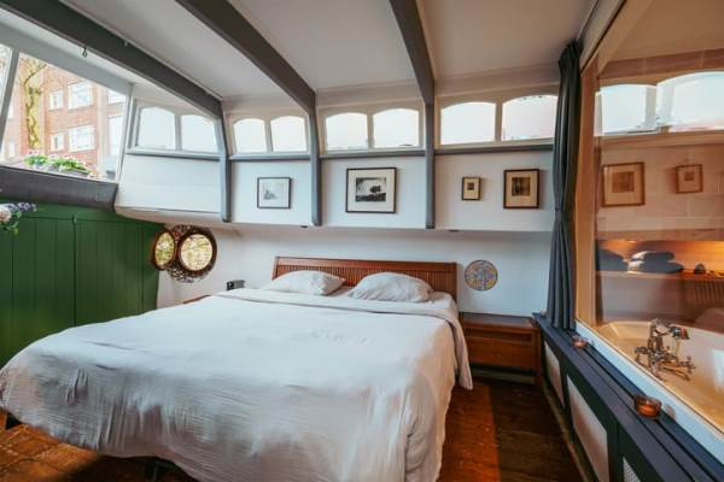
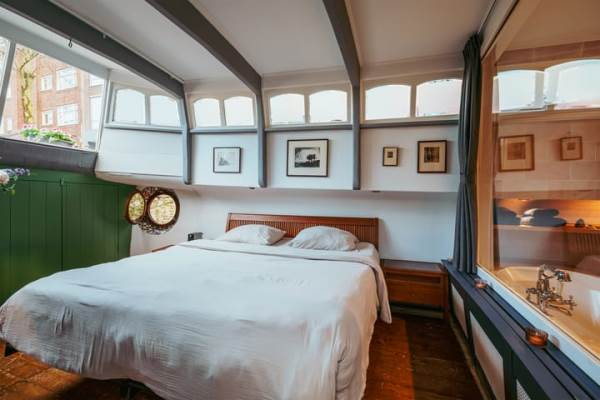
- manhole cover (480, 275)
